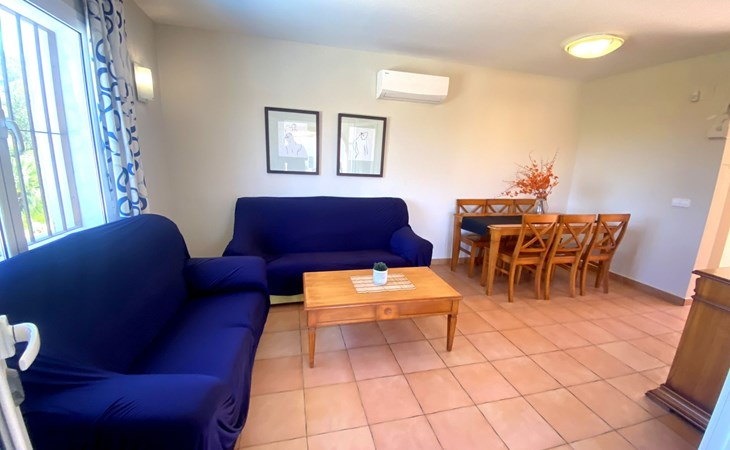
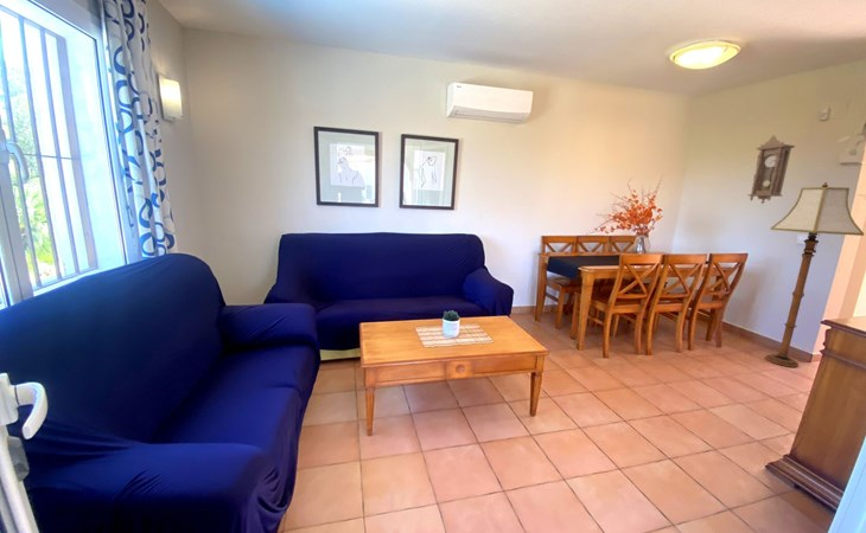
+ floor lamp (802, 276)
+ pendulum clock (770, 171)
